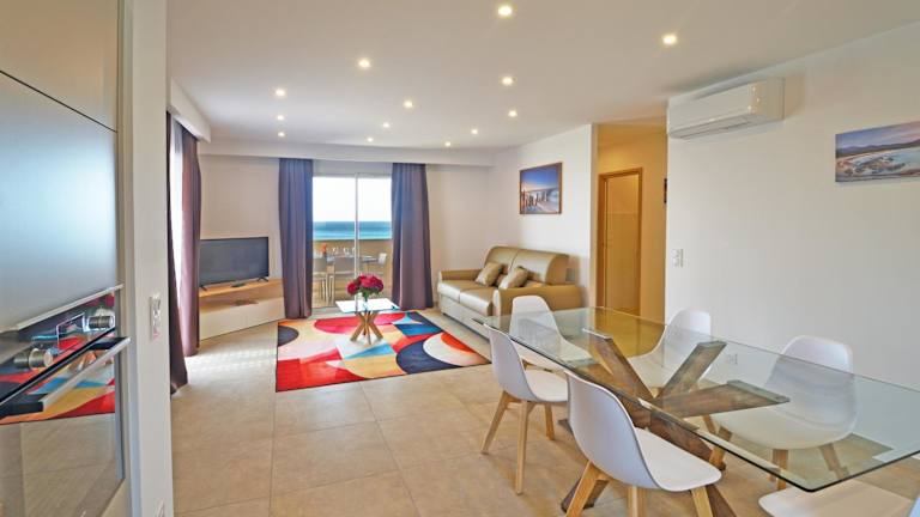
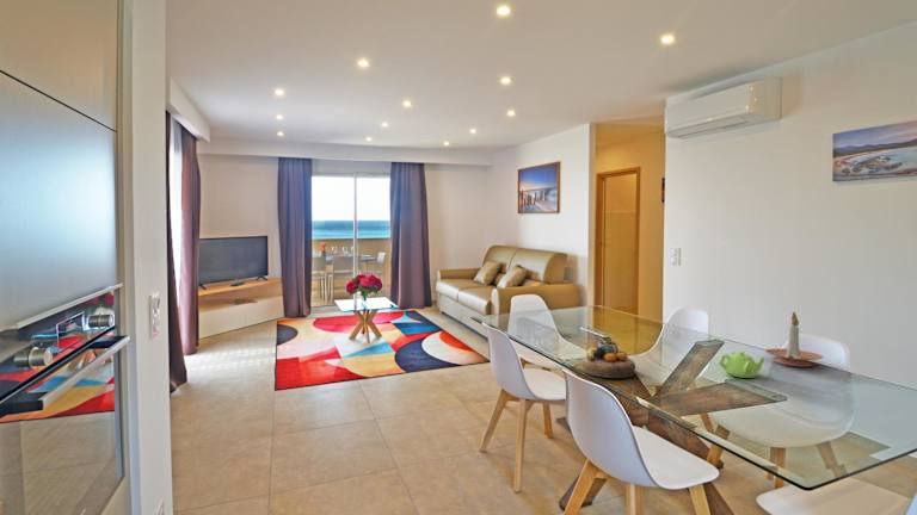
+ teapot (740, 362)
+ candle holder (793, 336)
+ decorative bowl (608, 355)
